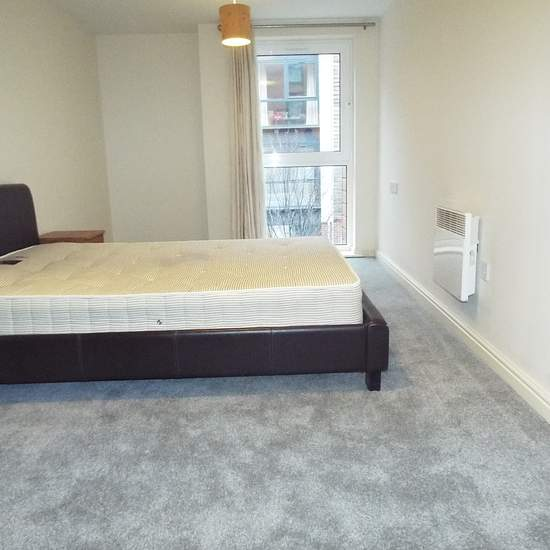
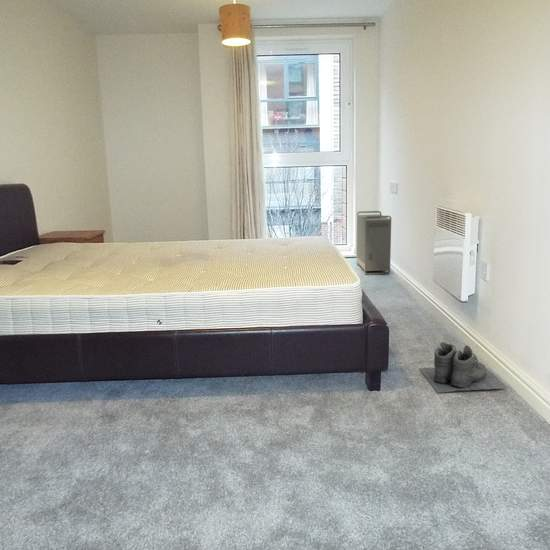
+ boots (462, 361)
+ storage bin (373, 241)
